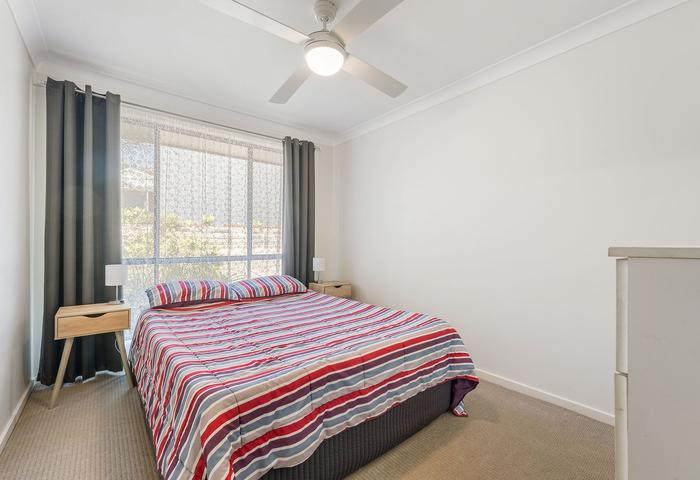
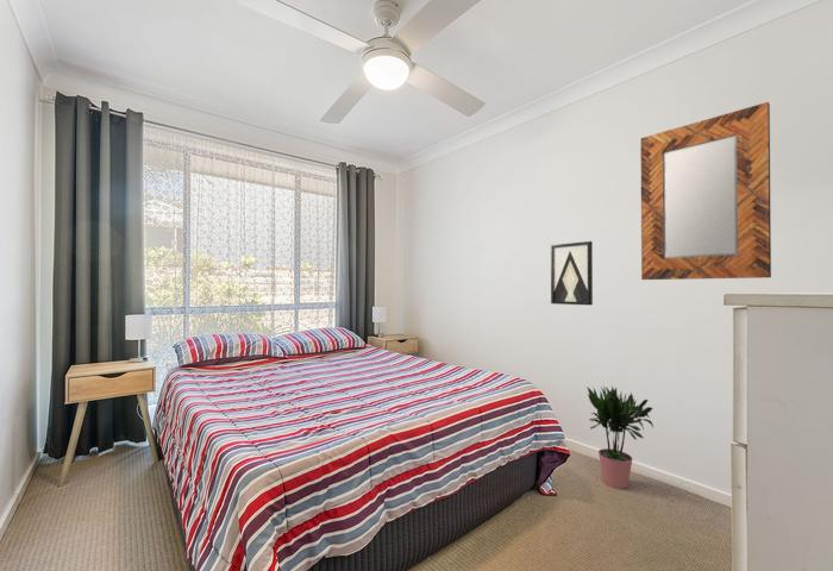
+ wall art (570, 274)
+ home mirror (699, 200)
+ potted plant (624, 434)
